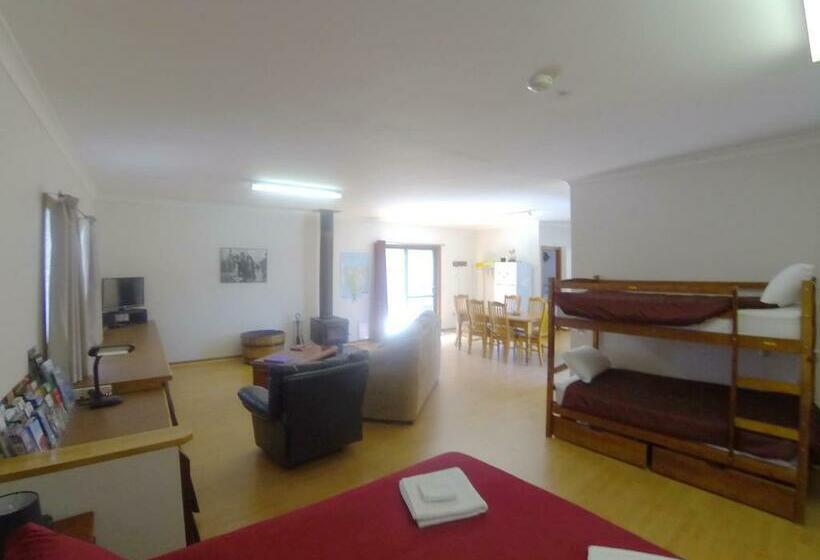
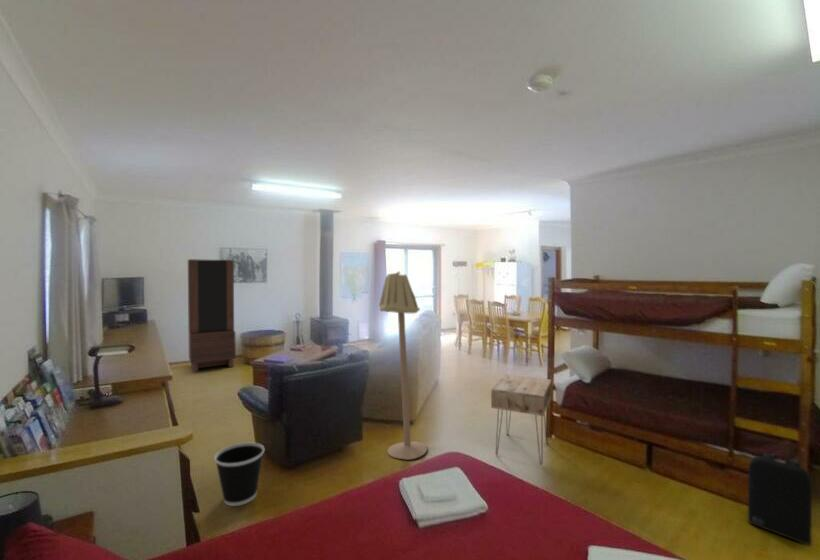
+ backpack (779, 490)
+ floor lamp (401, 359)
+ wastebasket (240, 474)
+ nightstand (522, 412)
+ bookcase (211, 313)
